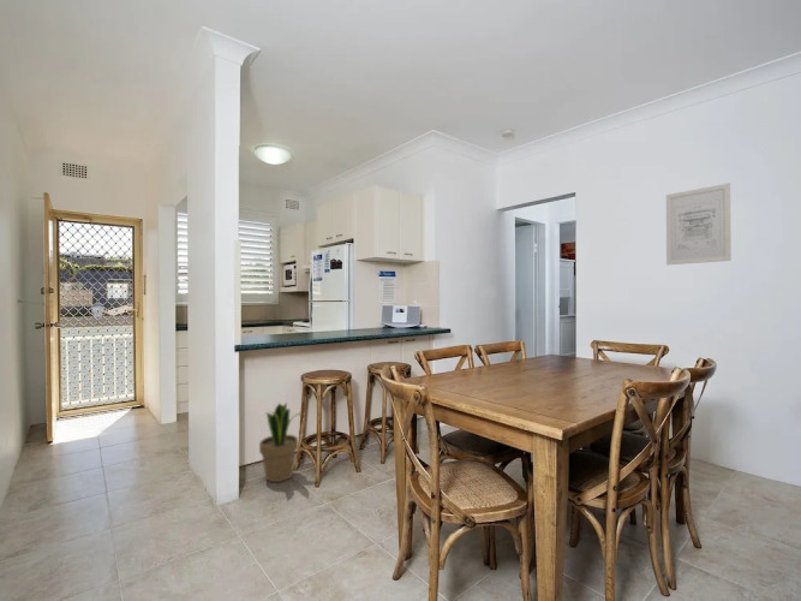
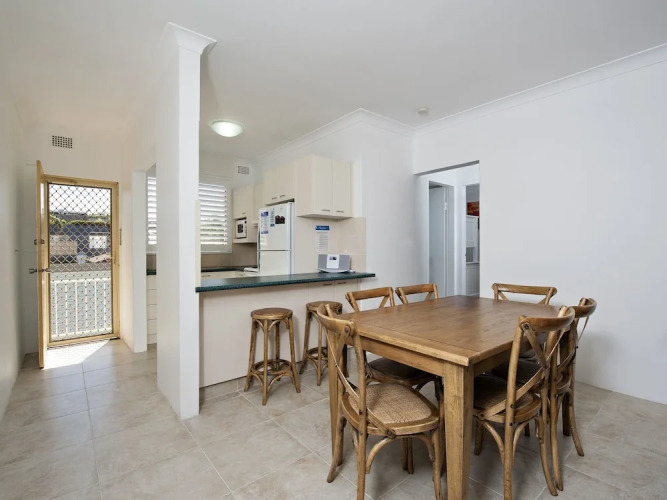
- wall art (697, 226)
- potted plant (281, 439)
